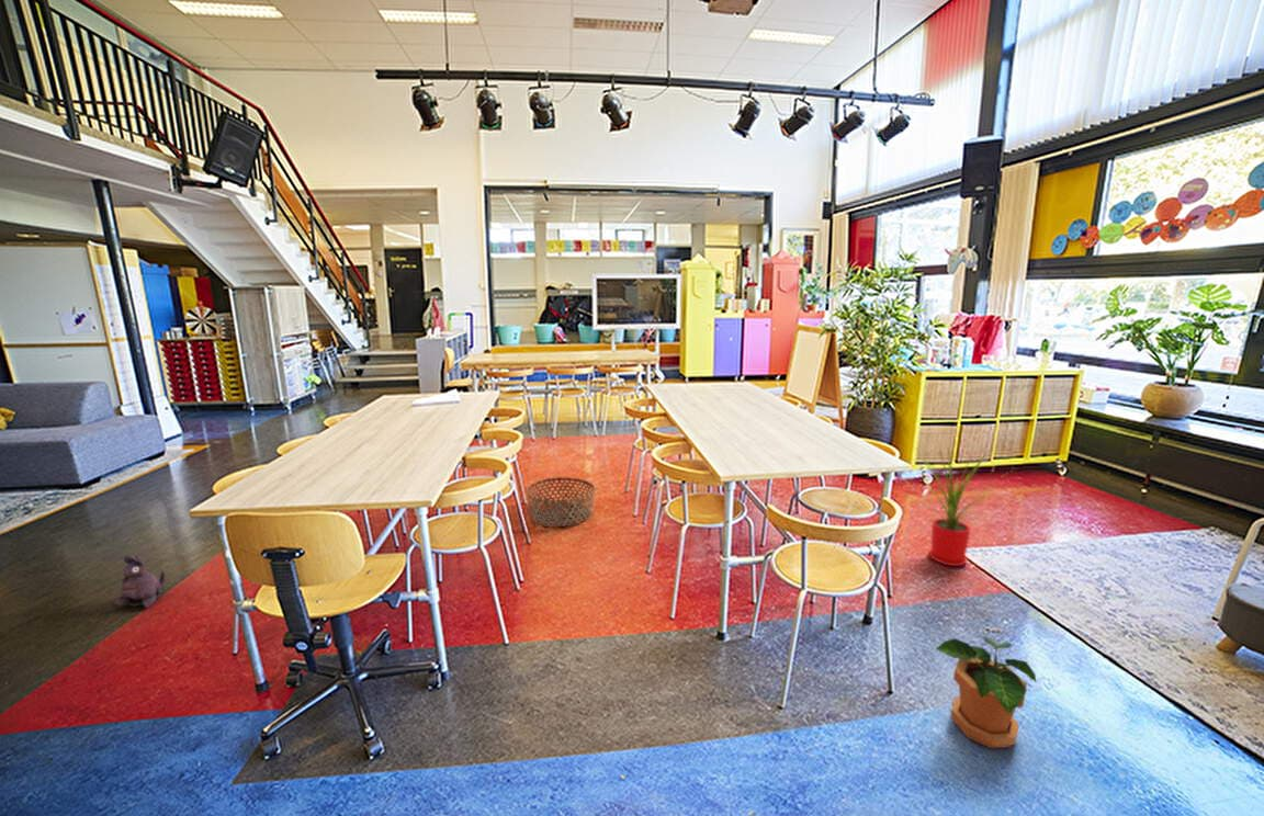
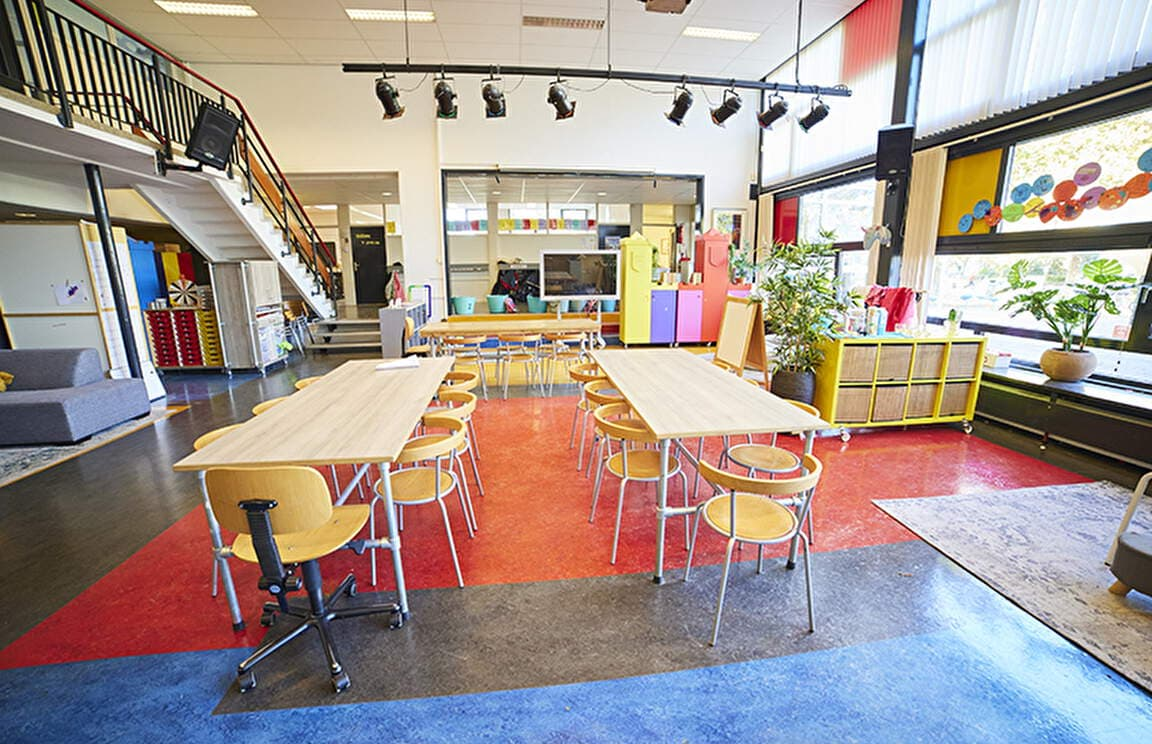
- basket (560, 500)
- plush toy (144, 576)
- potted plant (984, 694)
- house plant (955, 502)
